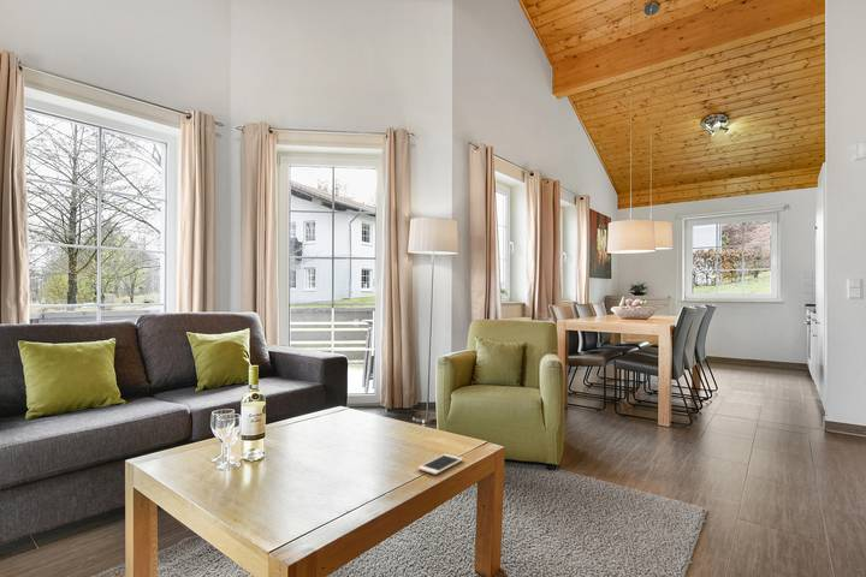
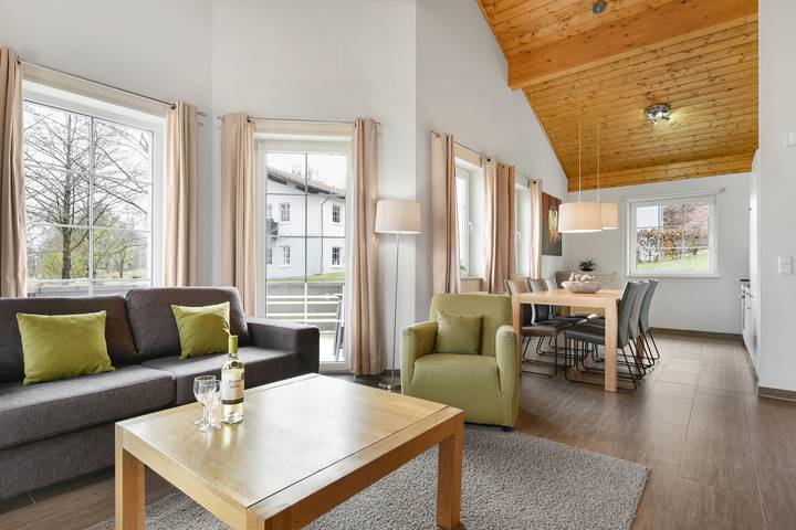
- cell phone (440, 463)
